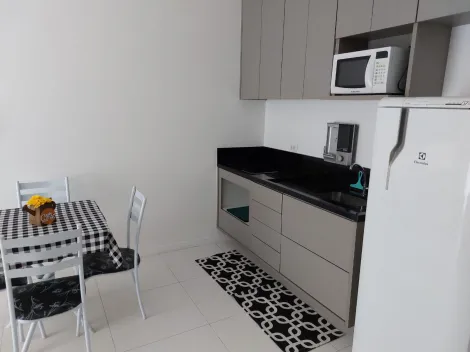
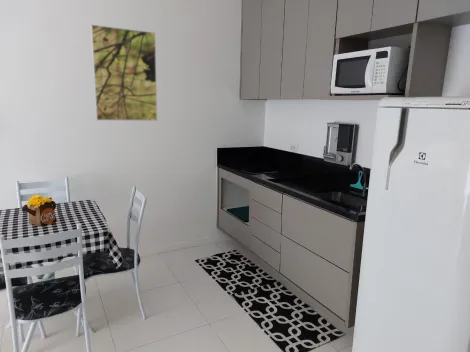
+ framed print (126, 75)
